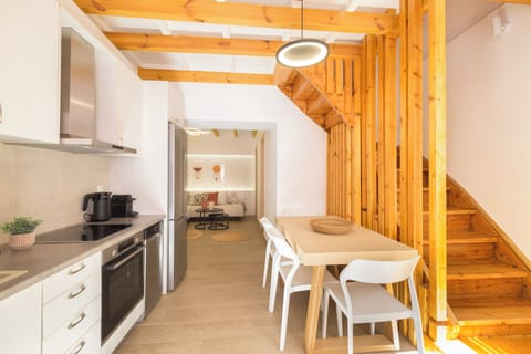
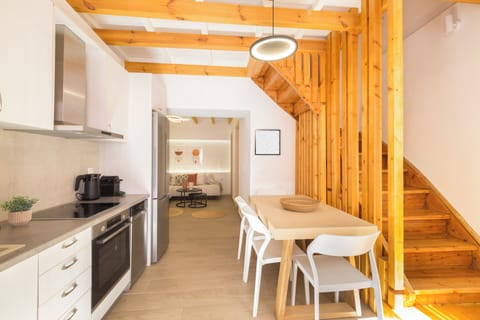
+ wall art (267, 142)
